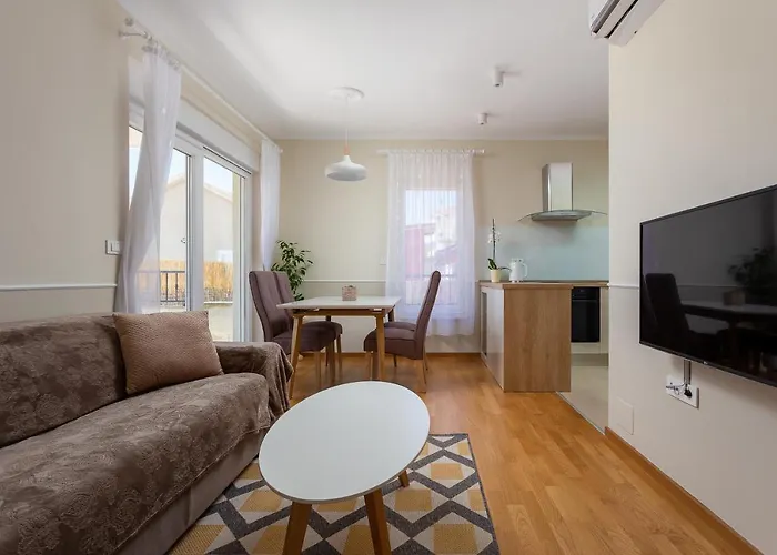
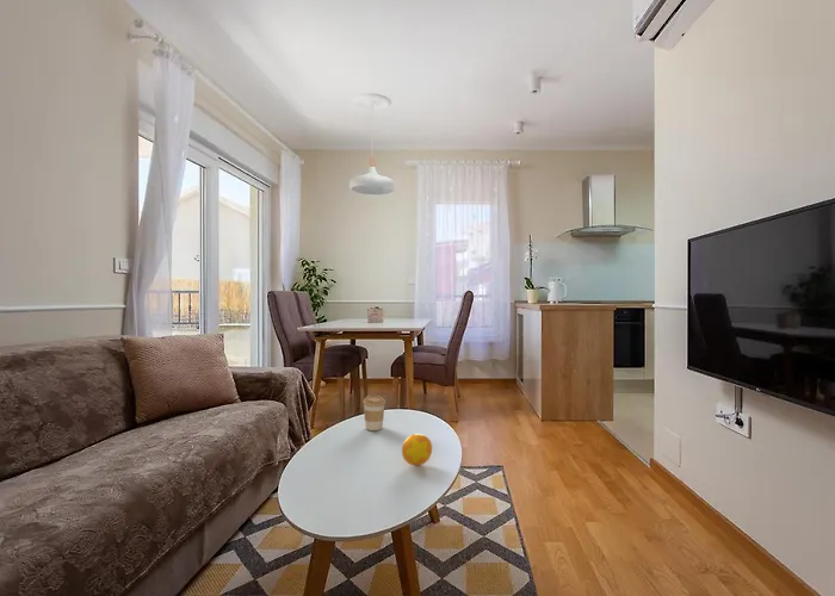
+ coin (416, 449)
+ coffee cup (373, 412)
